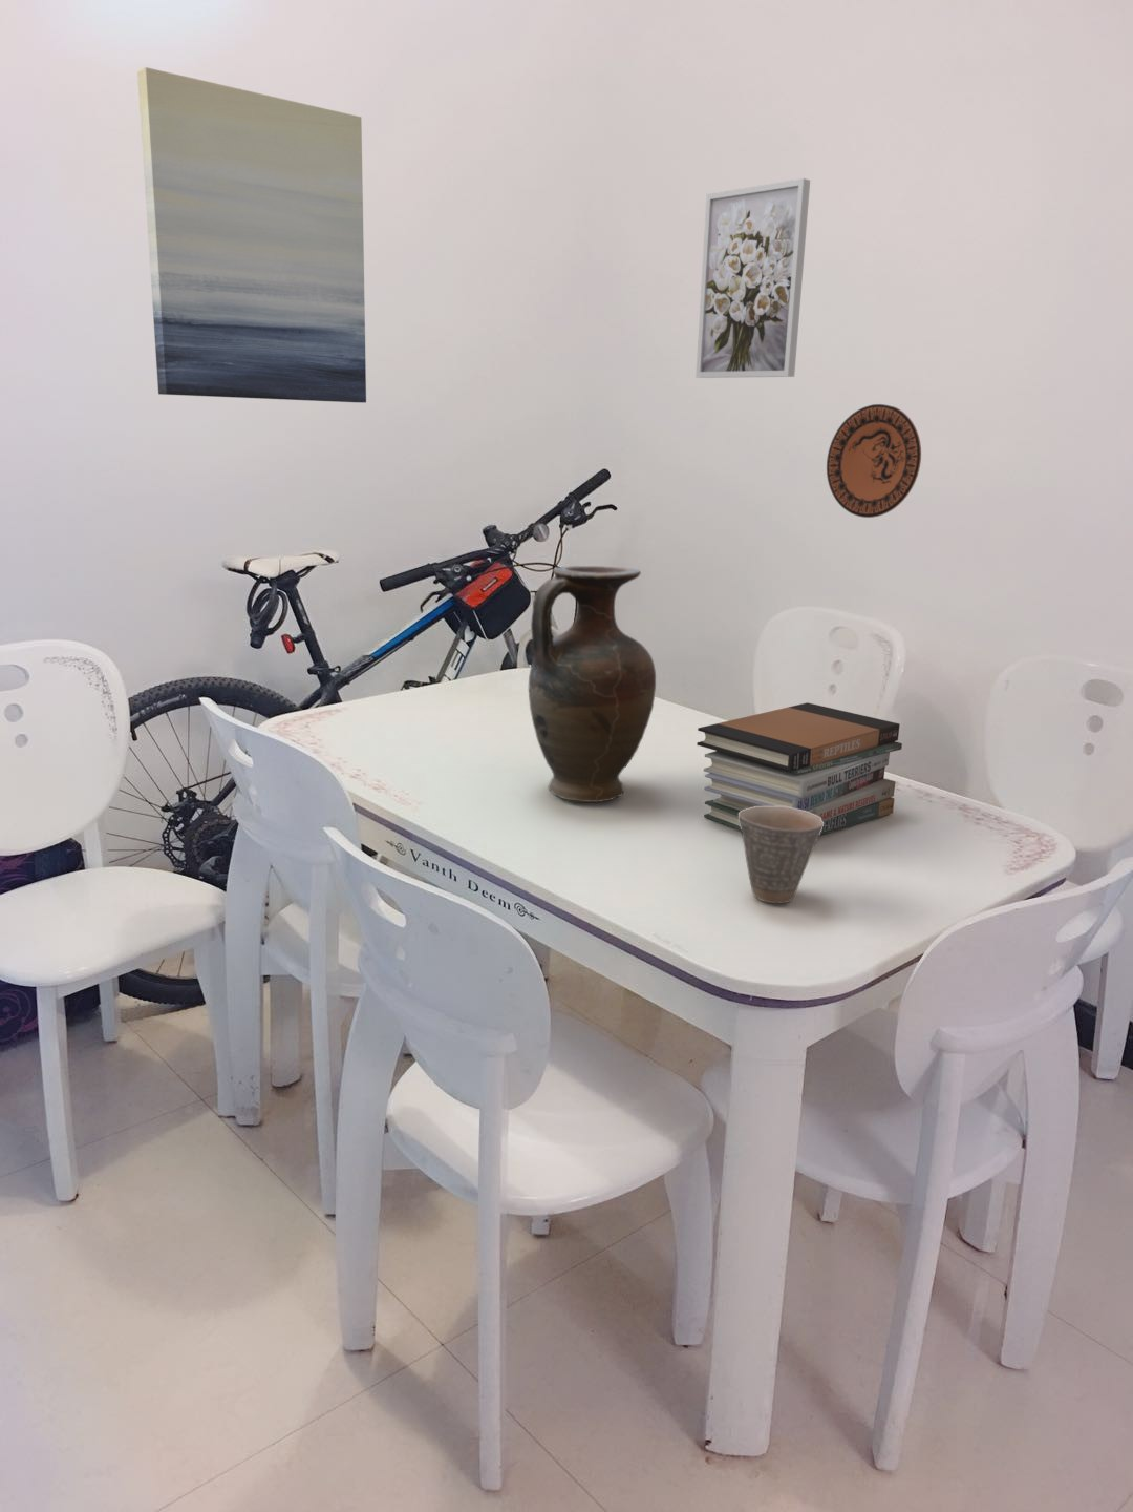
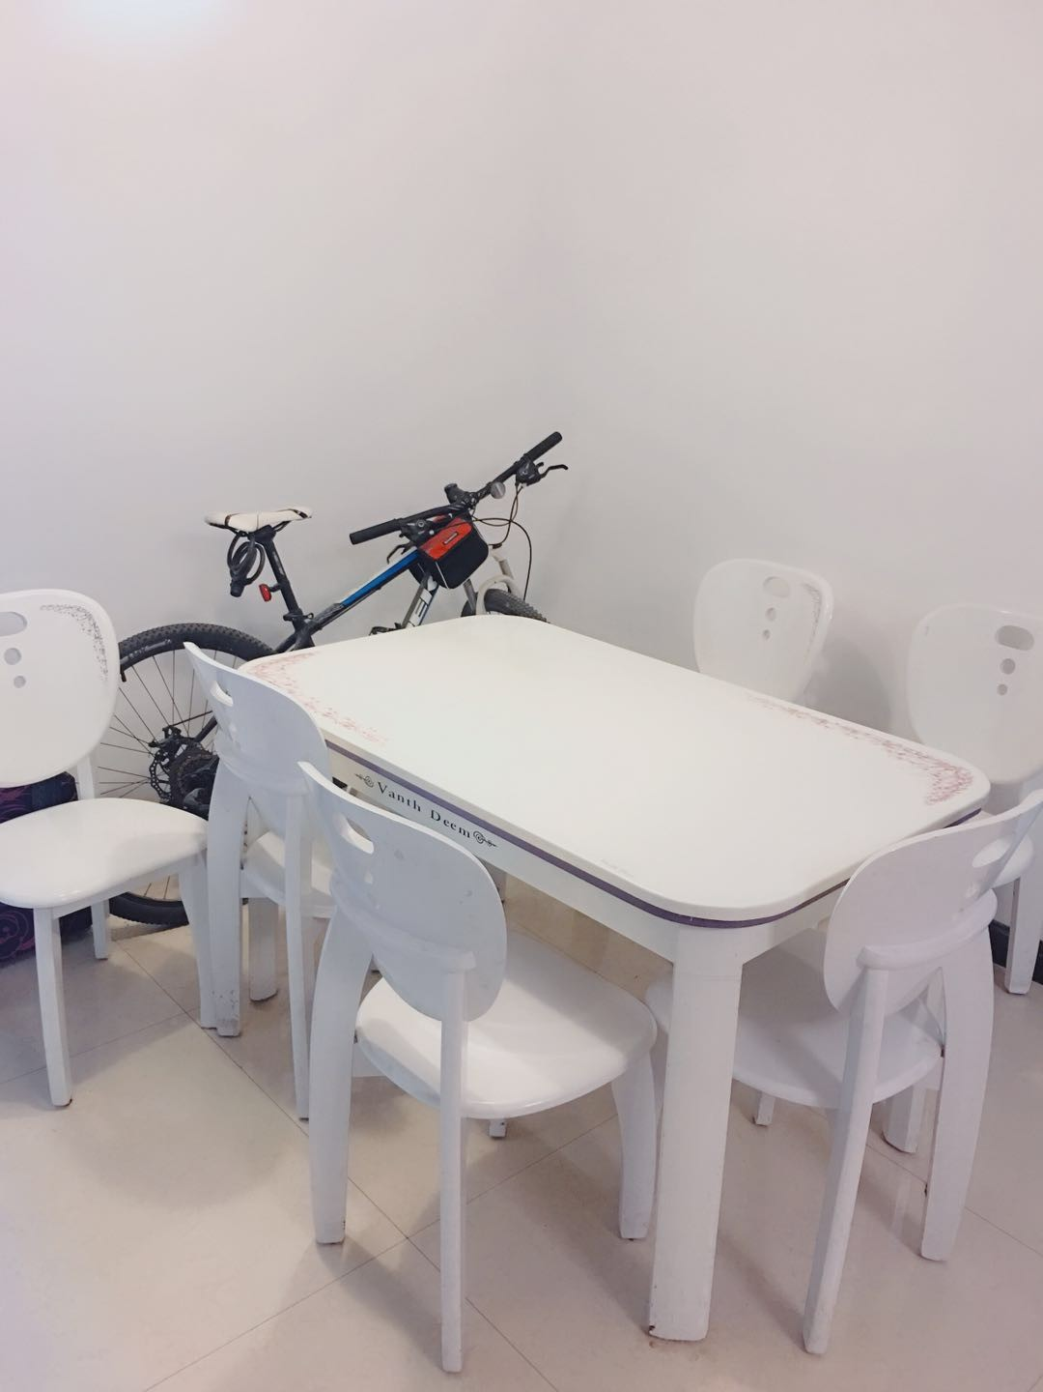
- book stack (799, 770)
- vase (590, 683)
- cup (776, 856)
- decorative plate (872, 461)
- wall art (262, 252)
- wall art (749, 283)
